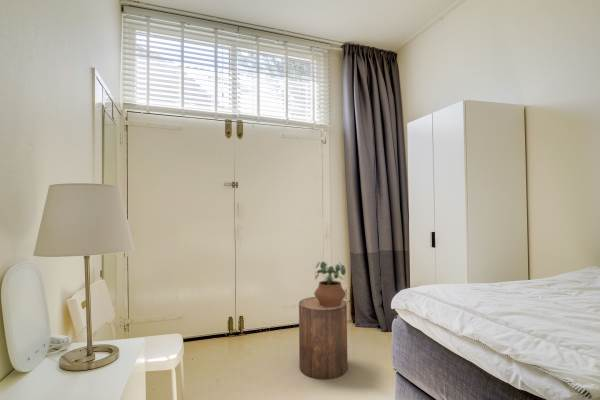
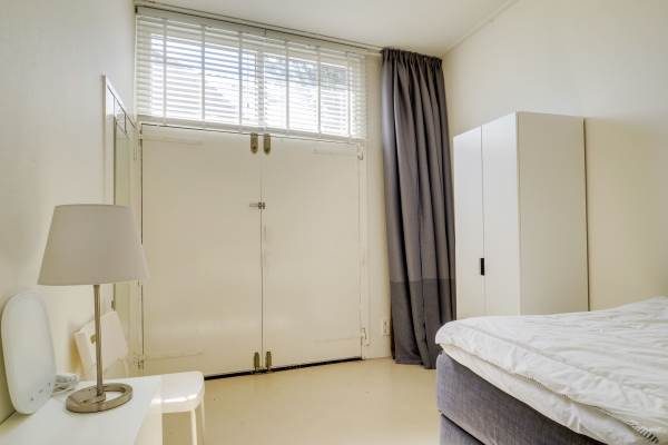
- potted plant (327, 281)
- stool (323, 334)
